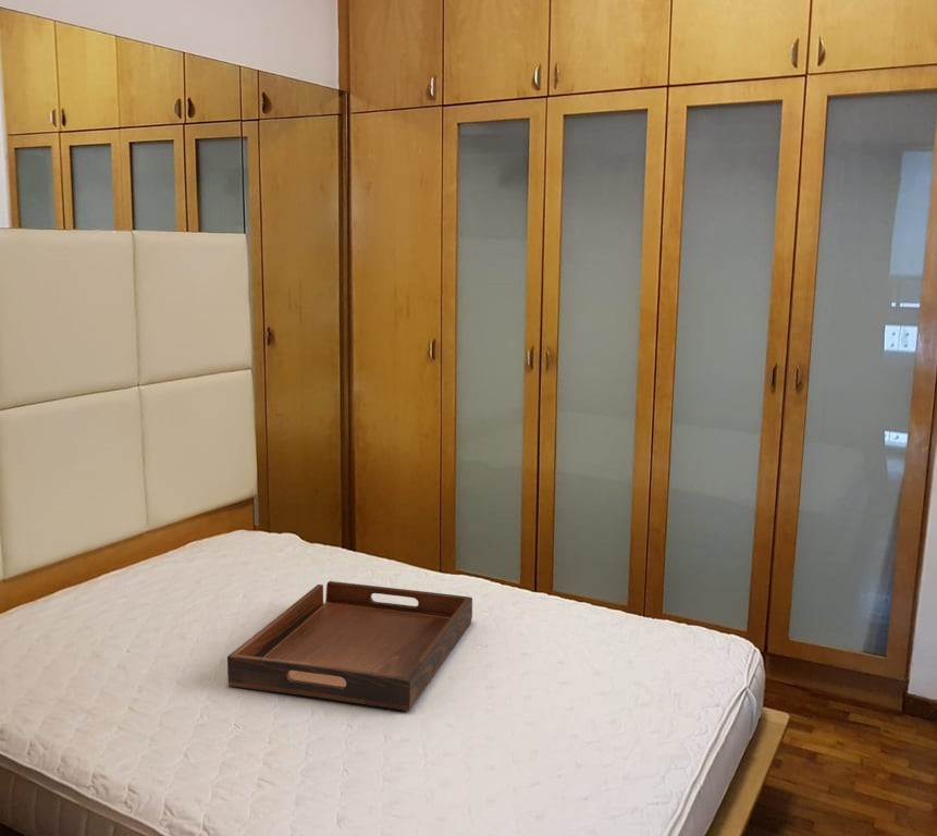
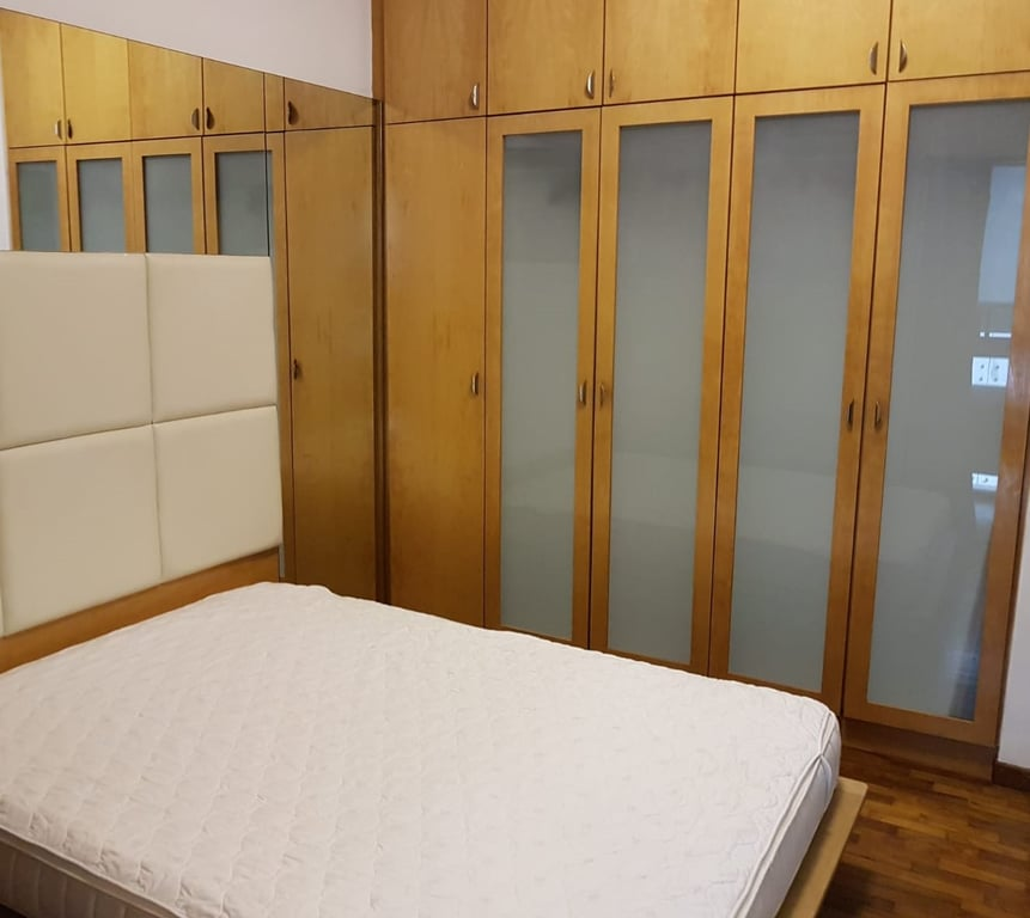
- serving tray (360, 637)
